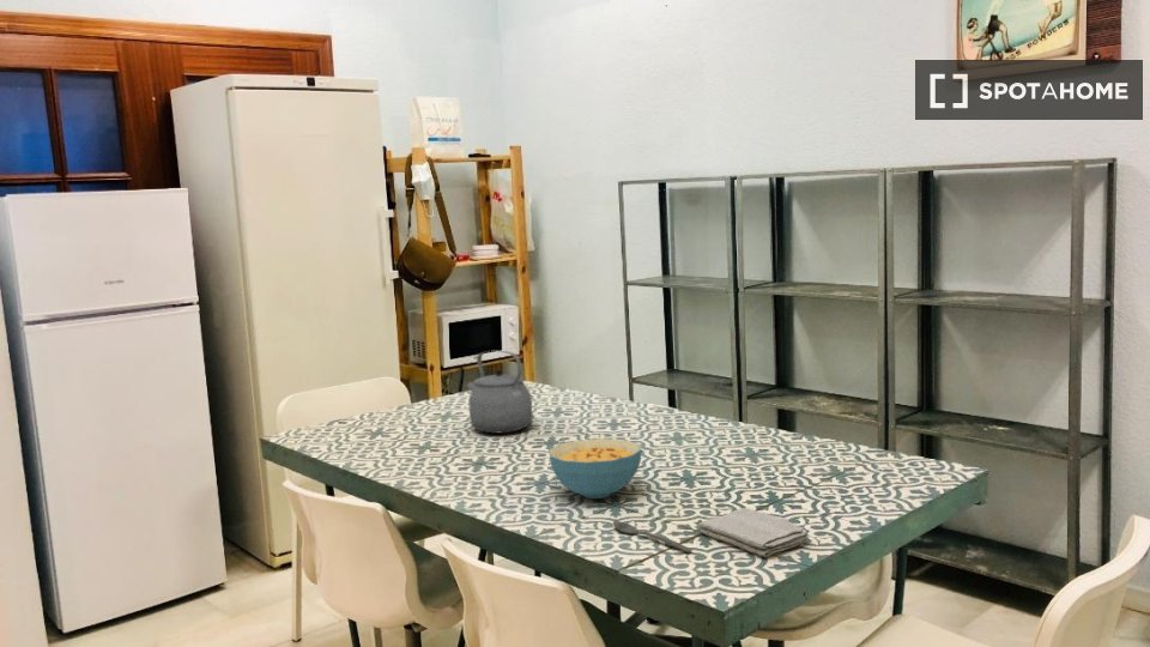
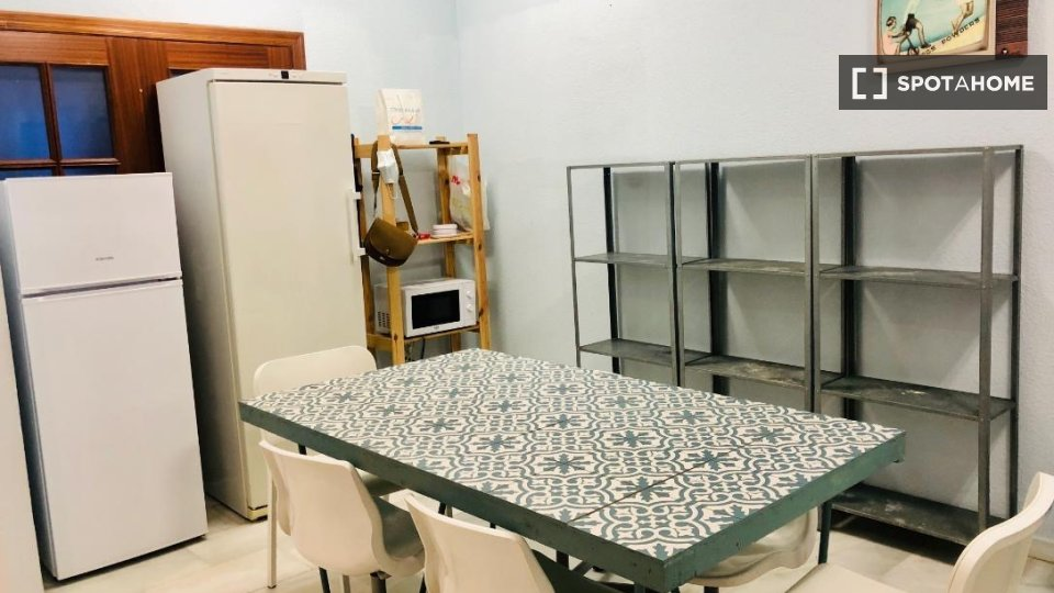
- tea kettle (494, 388)
- washcloth (752, 530)
- spoon (650, 536)
- cereal bowl (595, 472)
